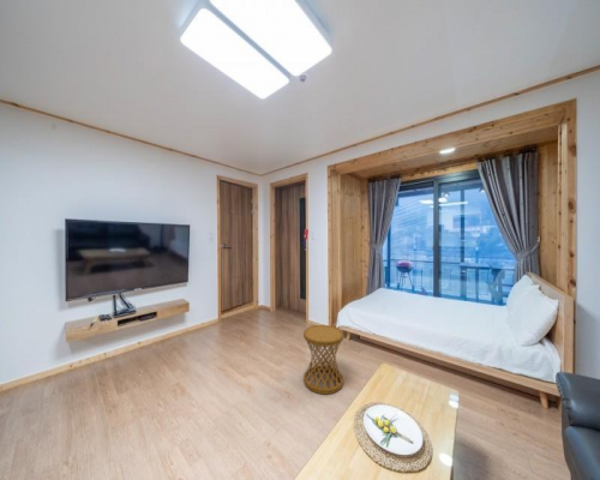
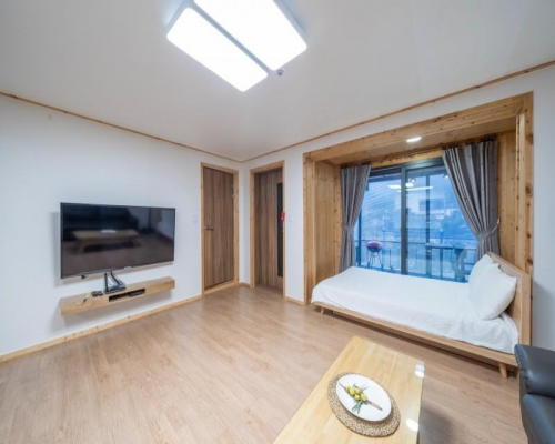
- side table (323, 356)
